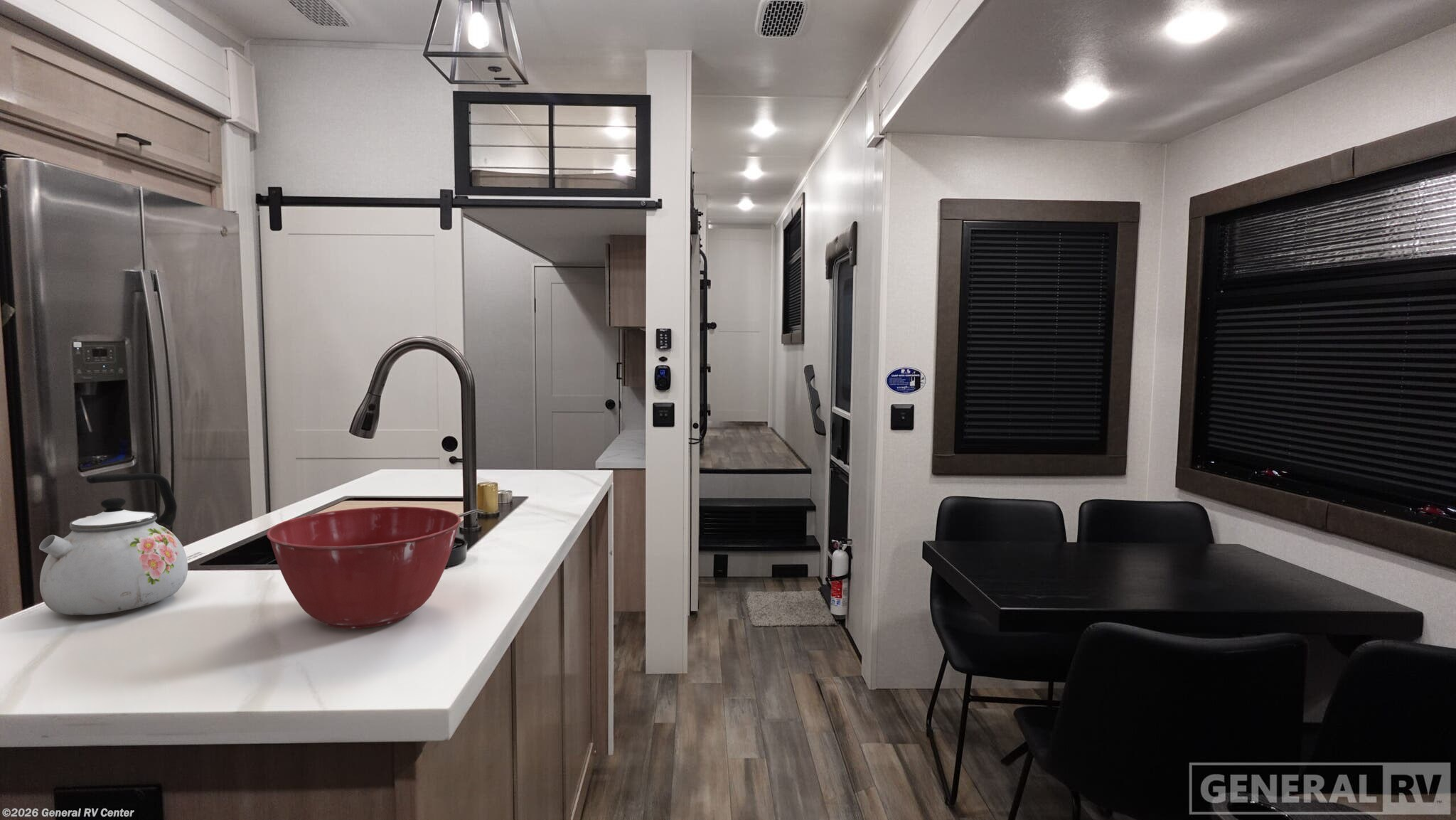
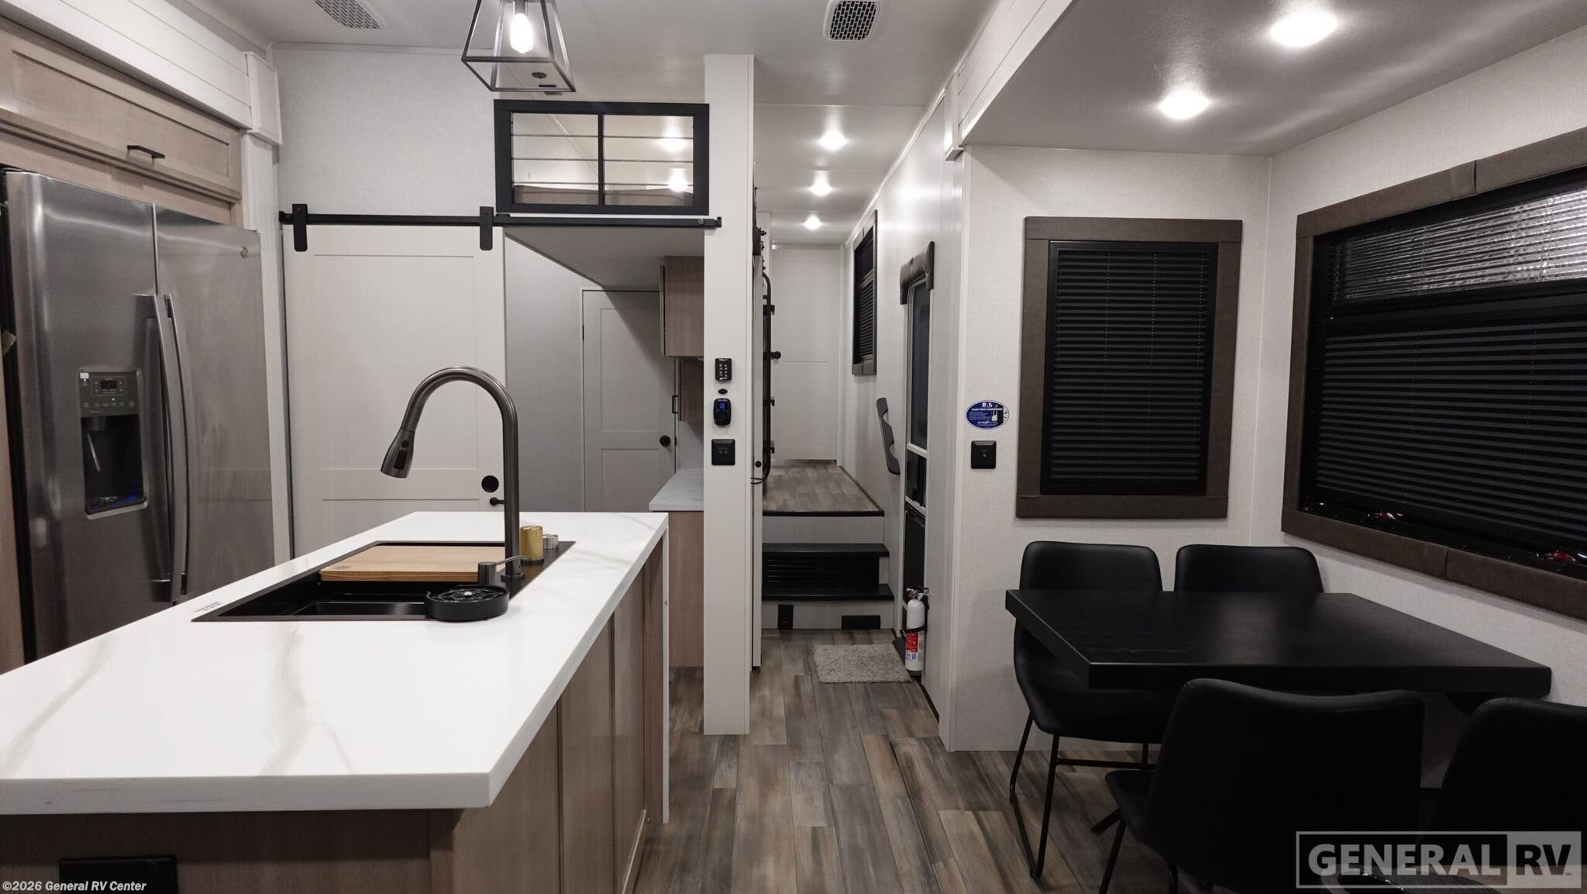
- kettle (114, 539)
- mixing bowl (370, 568)
